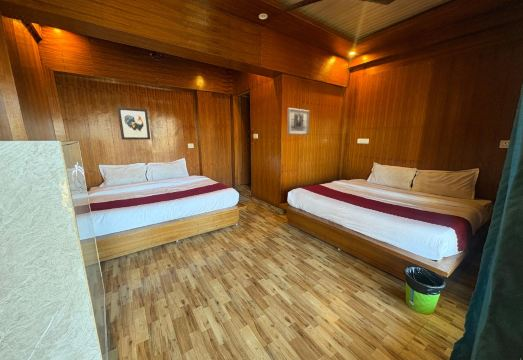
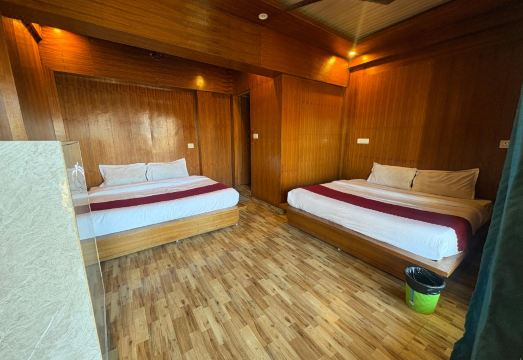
- wall art (134, 124)
- wall art (298, 122)
